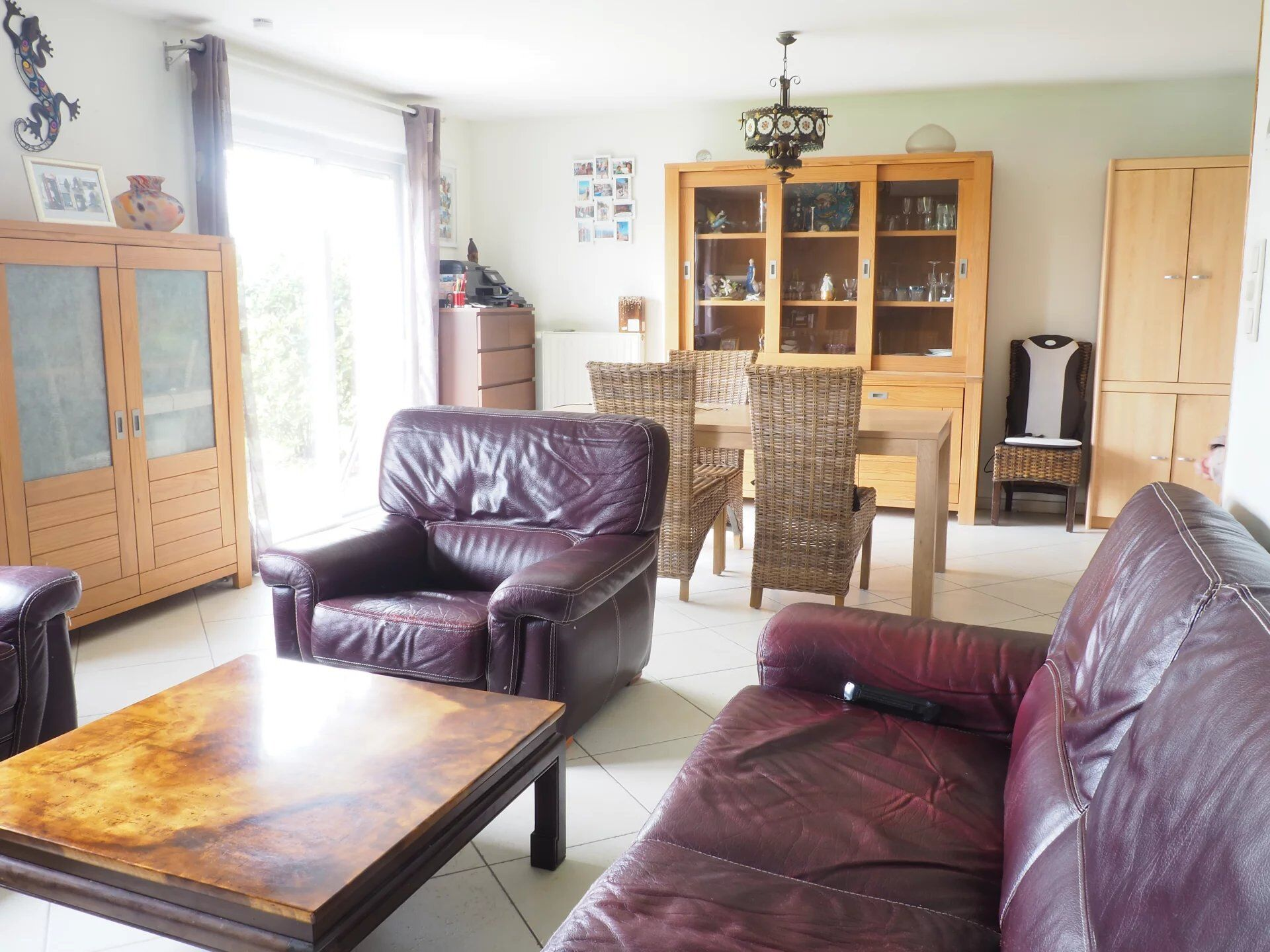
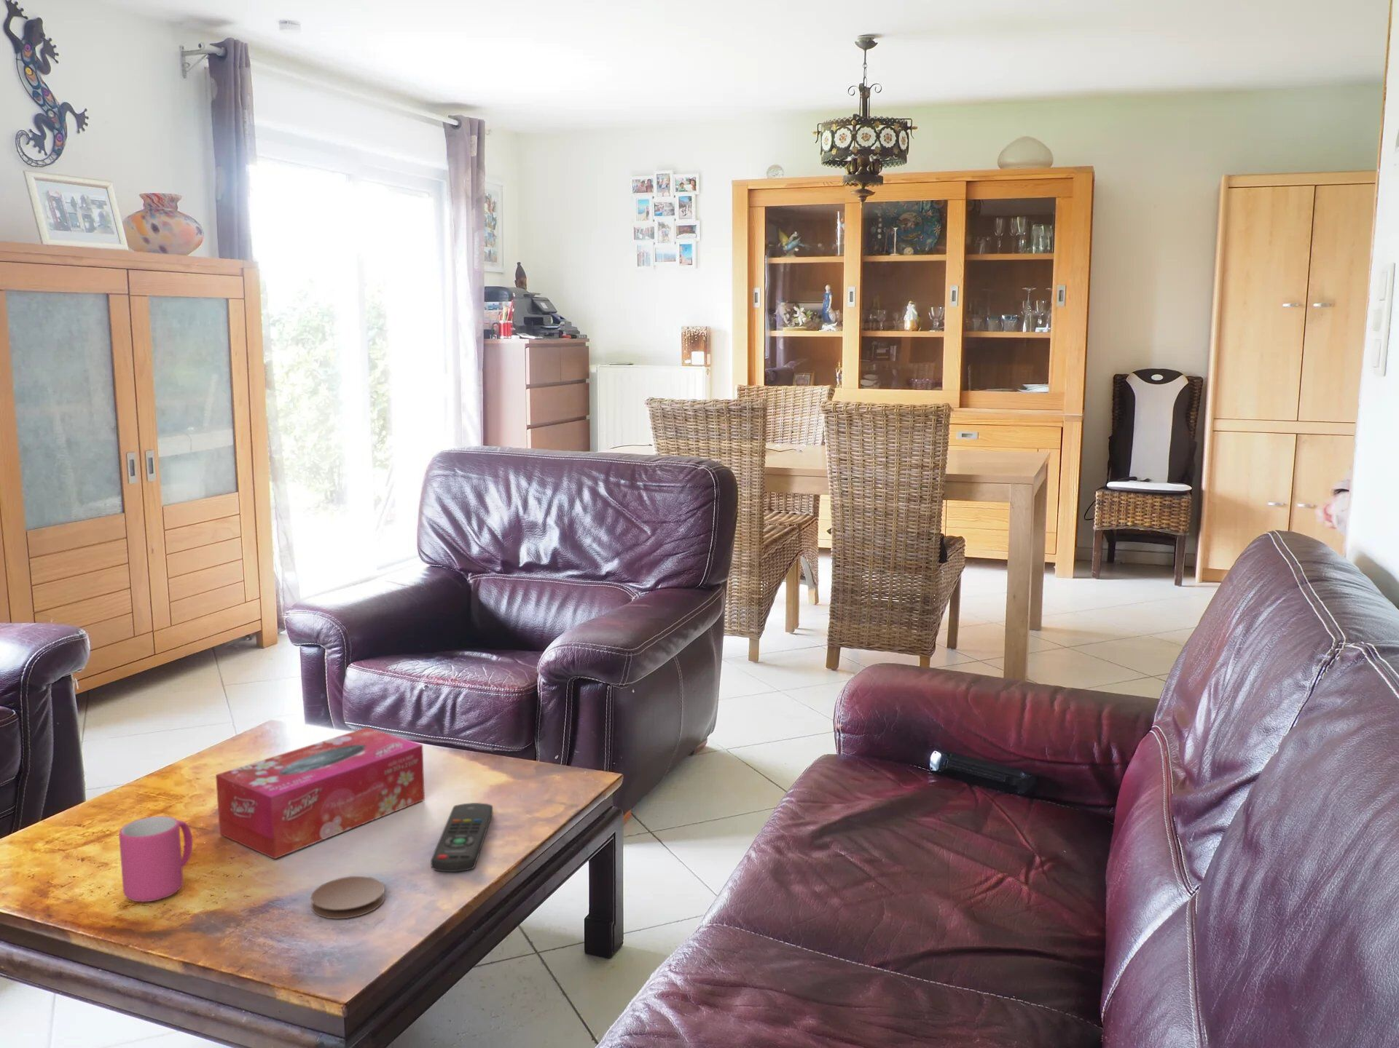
+ tissue box (324, 787)
+ remote control (464, 834)
+ coaster (348, 896)
+ mug (161, 854)
